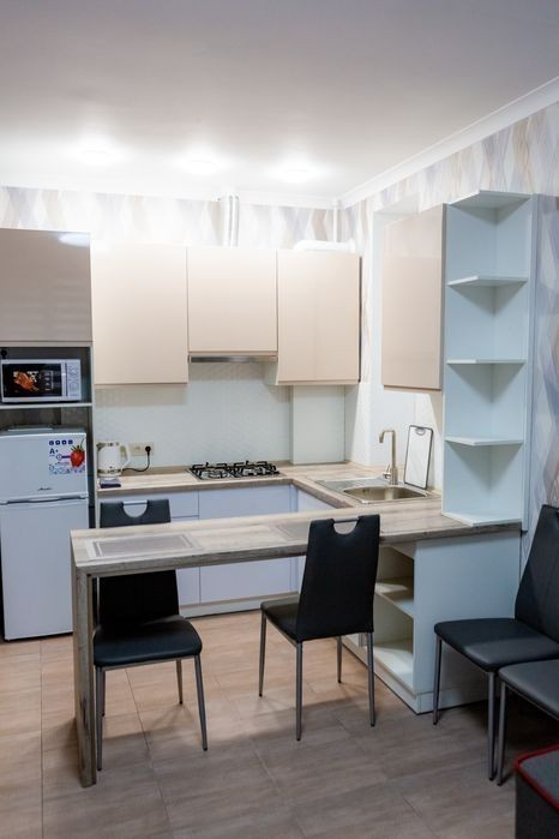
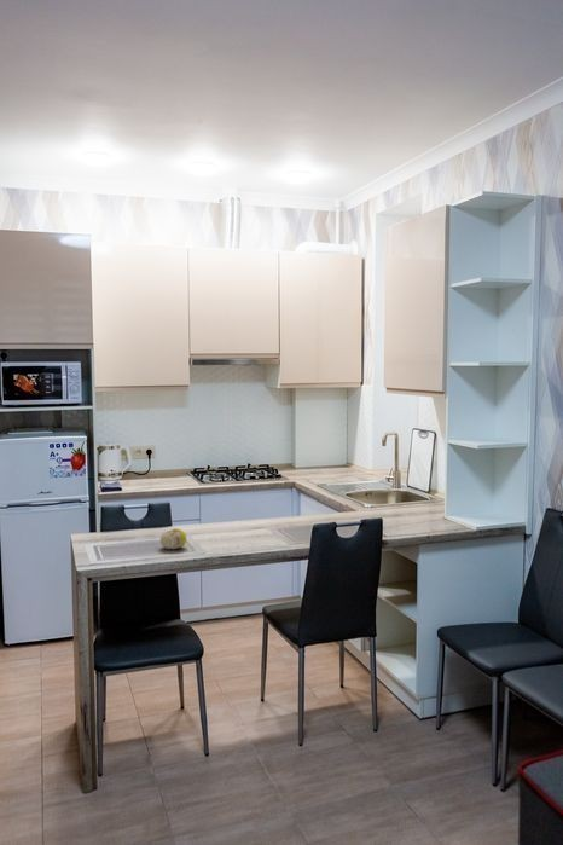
+ fruit (173, 538)
